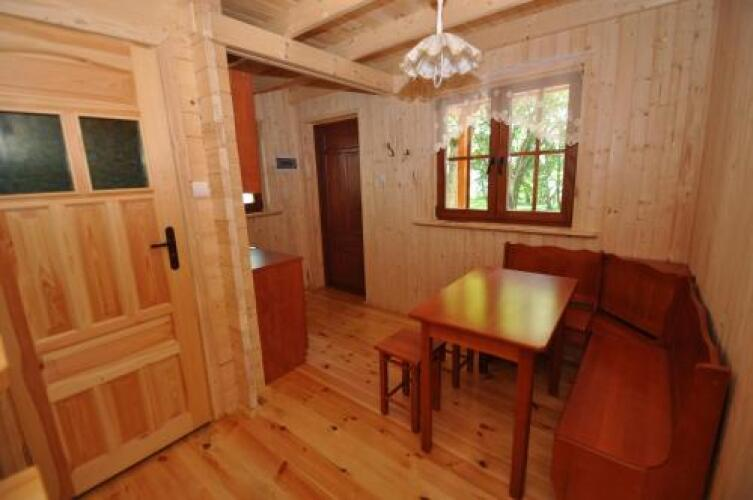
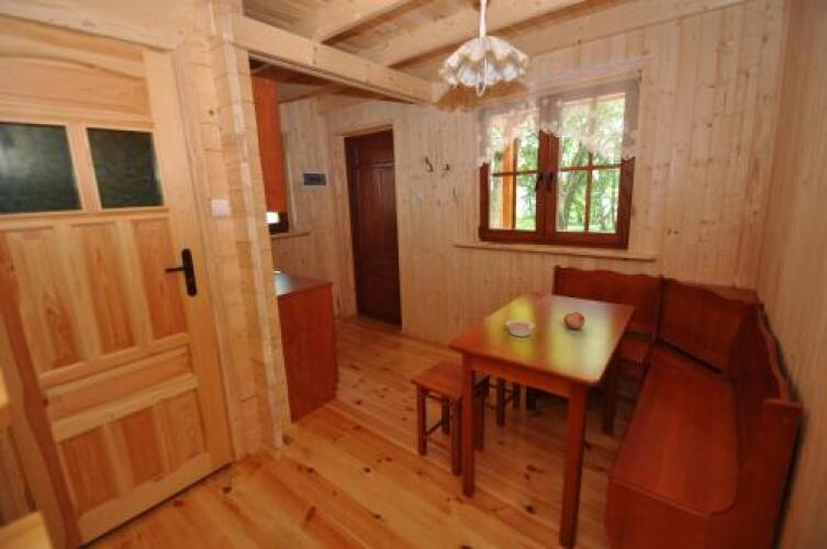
+ legume (521, 327)
+ fruit (573, 321)
